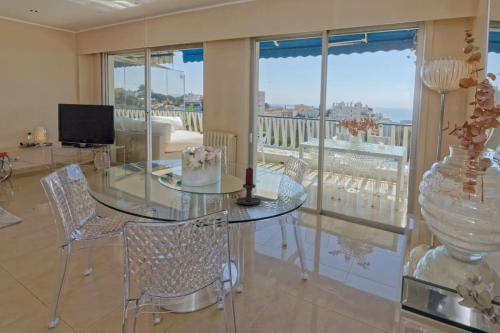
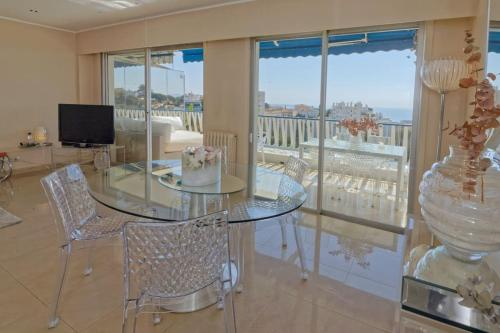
- candle holder (245, 185)
